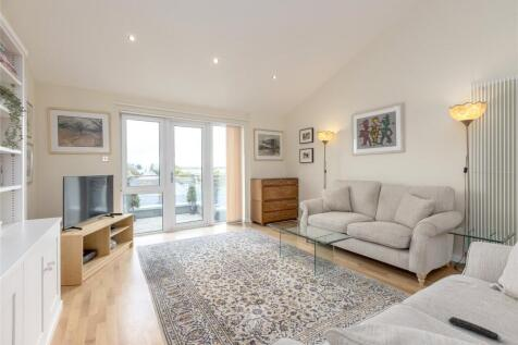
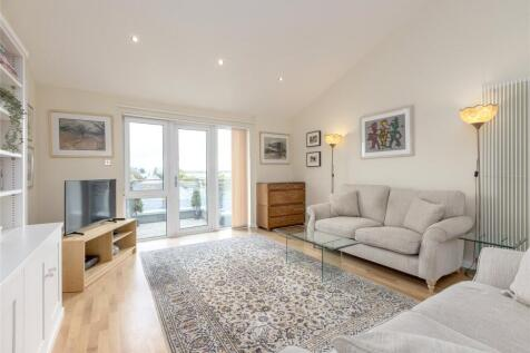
- remote control (473, 328)
